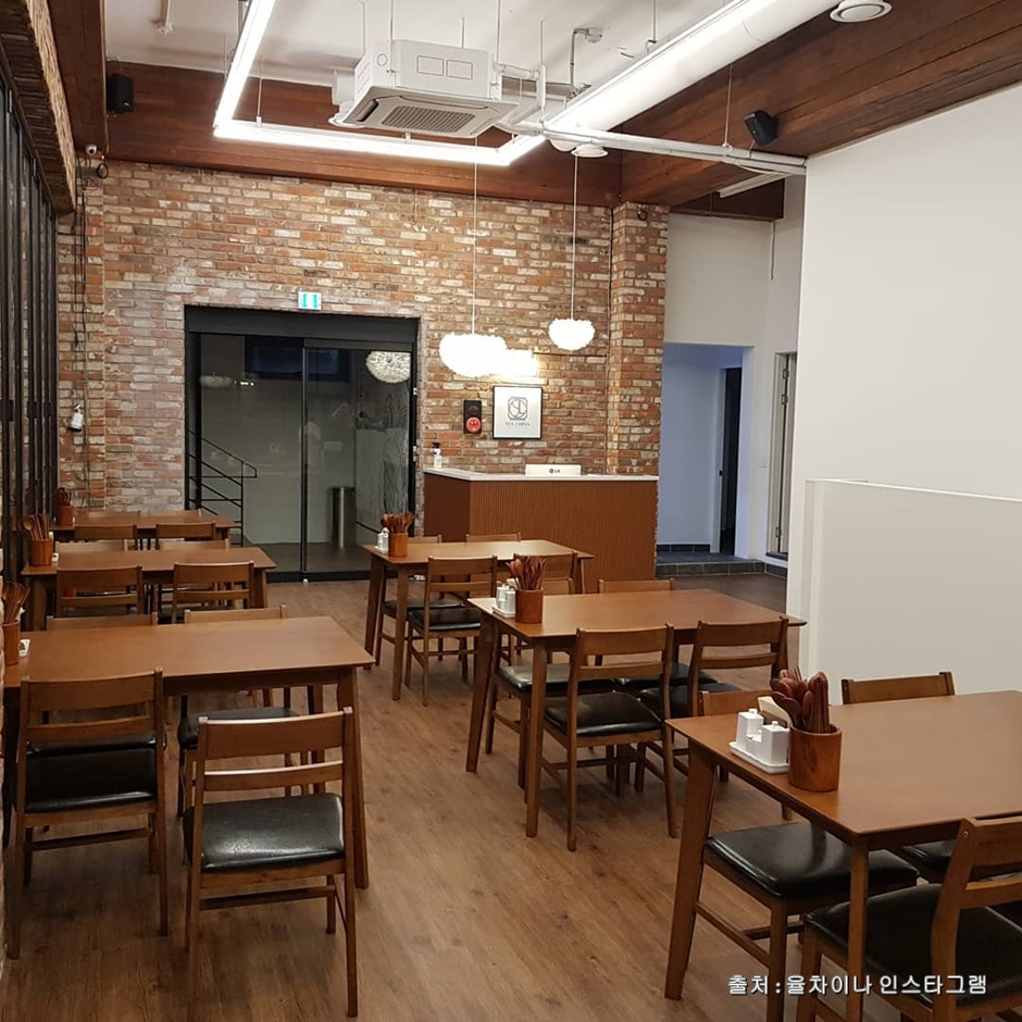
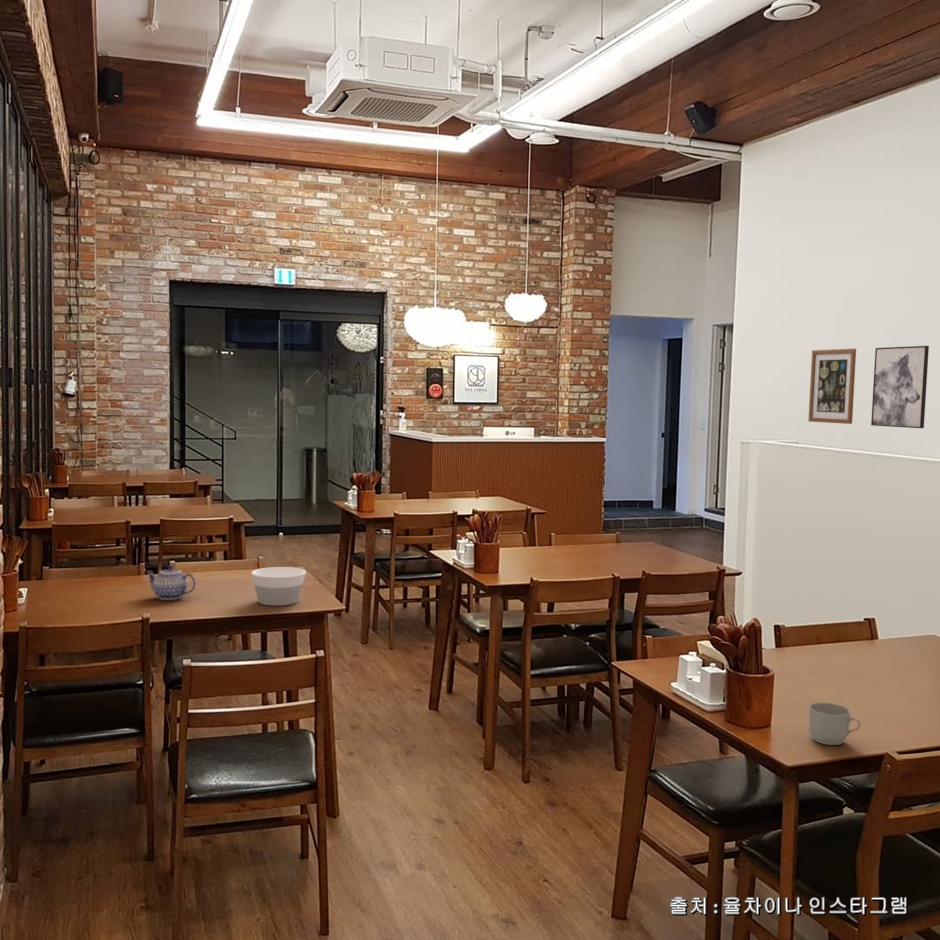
+ teapot (170, 581)
+ mug (834, 725)
+ bowl (278, 586)
+ wall art (899, 387)
+ wall art (831, 386)
